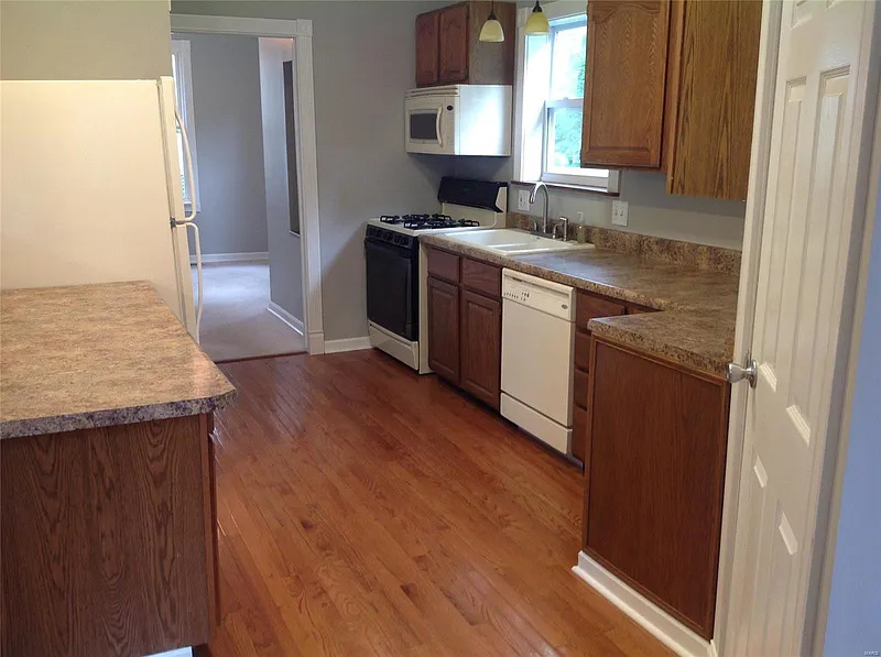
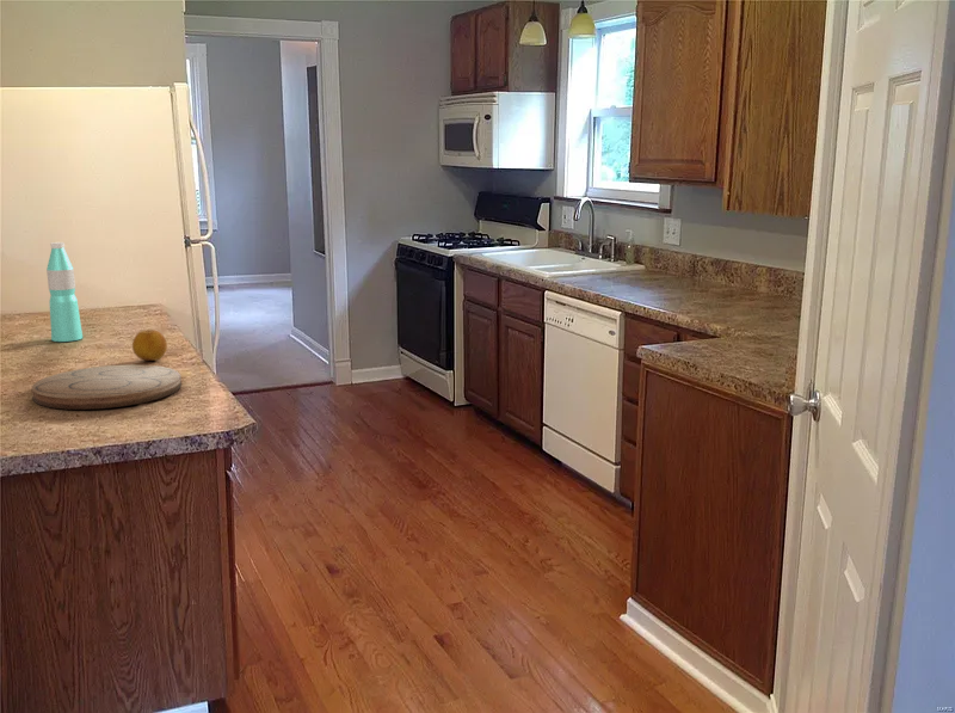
+ cutting board (109, 385)
+ fruit (149, 345)
+ water bottle (62, 291)
